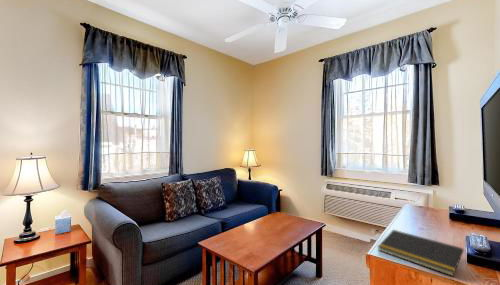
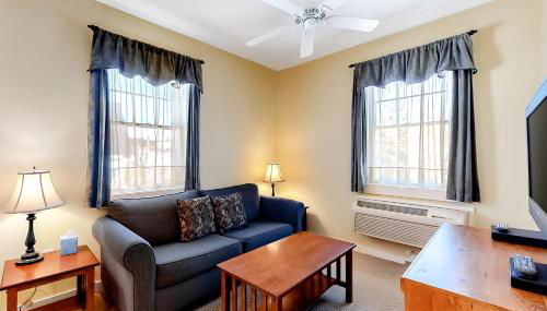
- notepad (418, 249)
